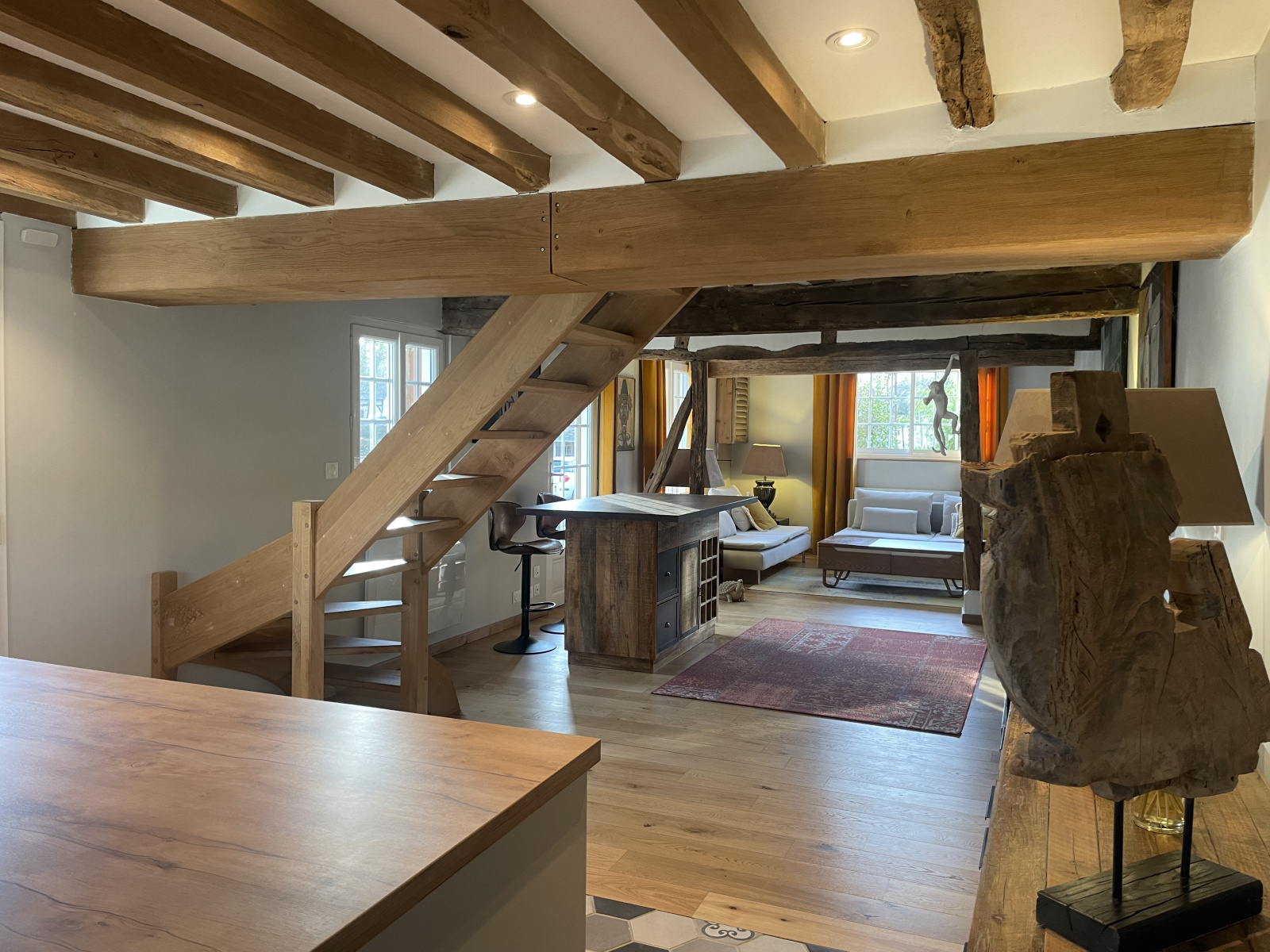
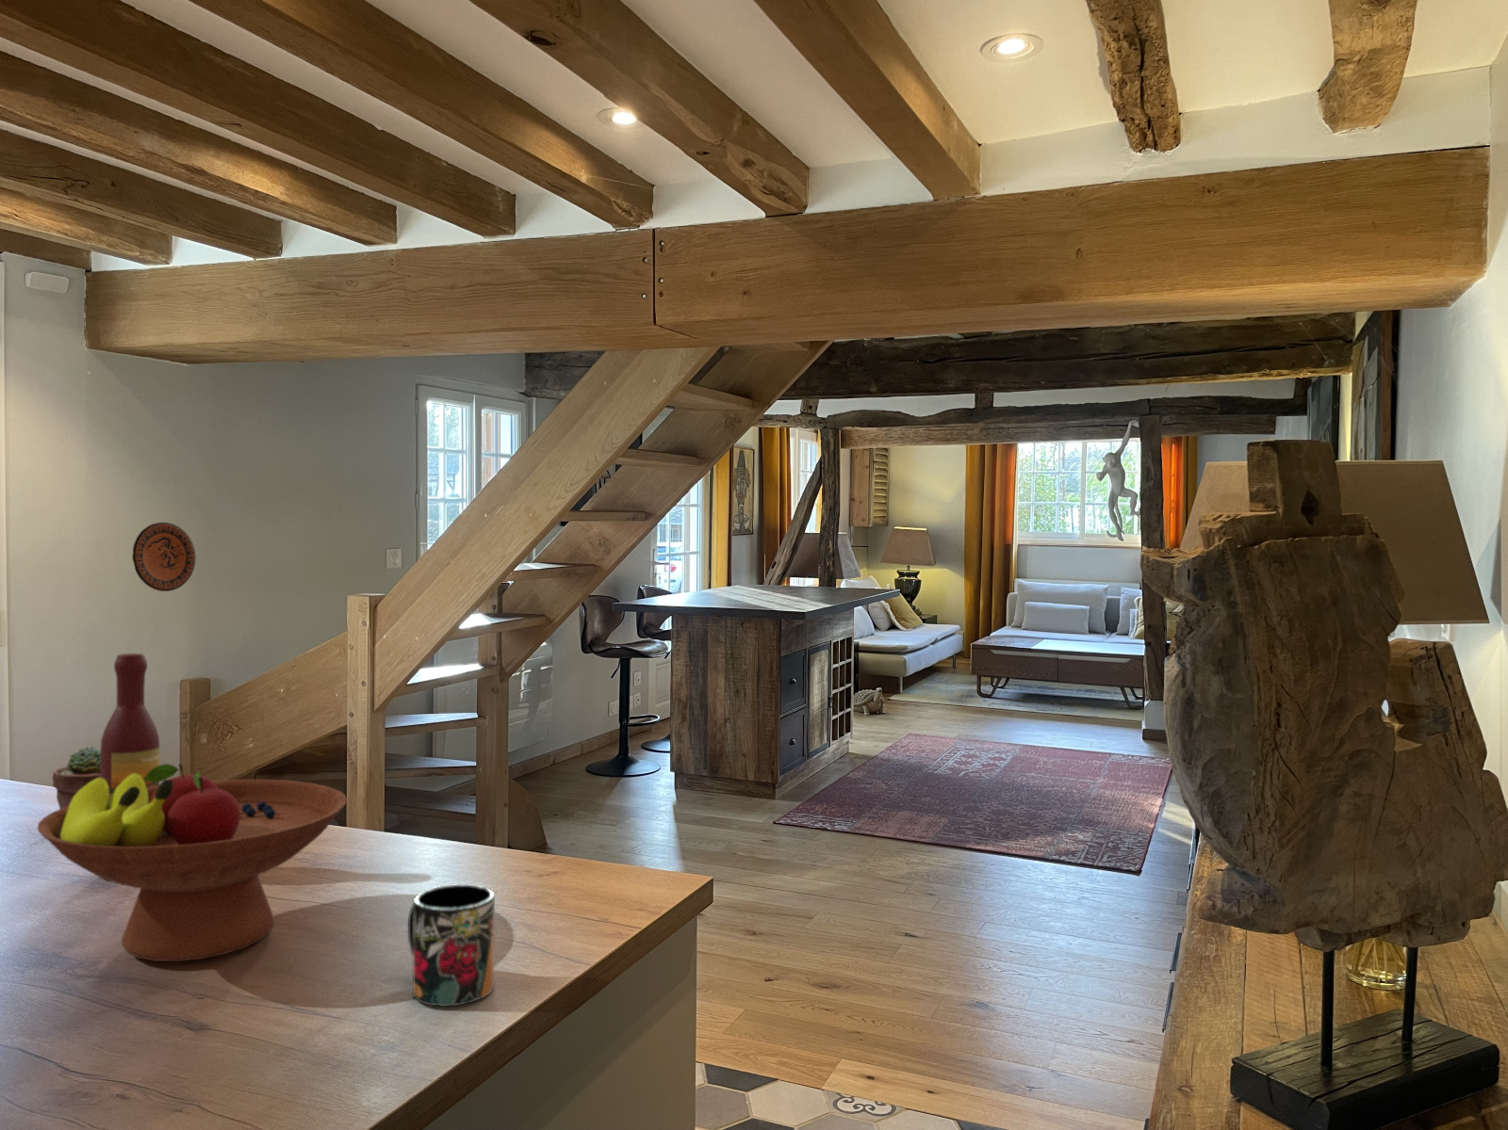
+ wine bottle (131, 763)
+ potted succulent (85, 785)
+ mug (444, 938)
+ fruit bowl (201, 849)
+ decorative plate (163, 557)
